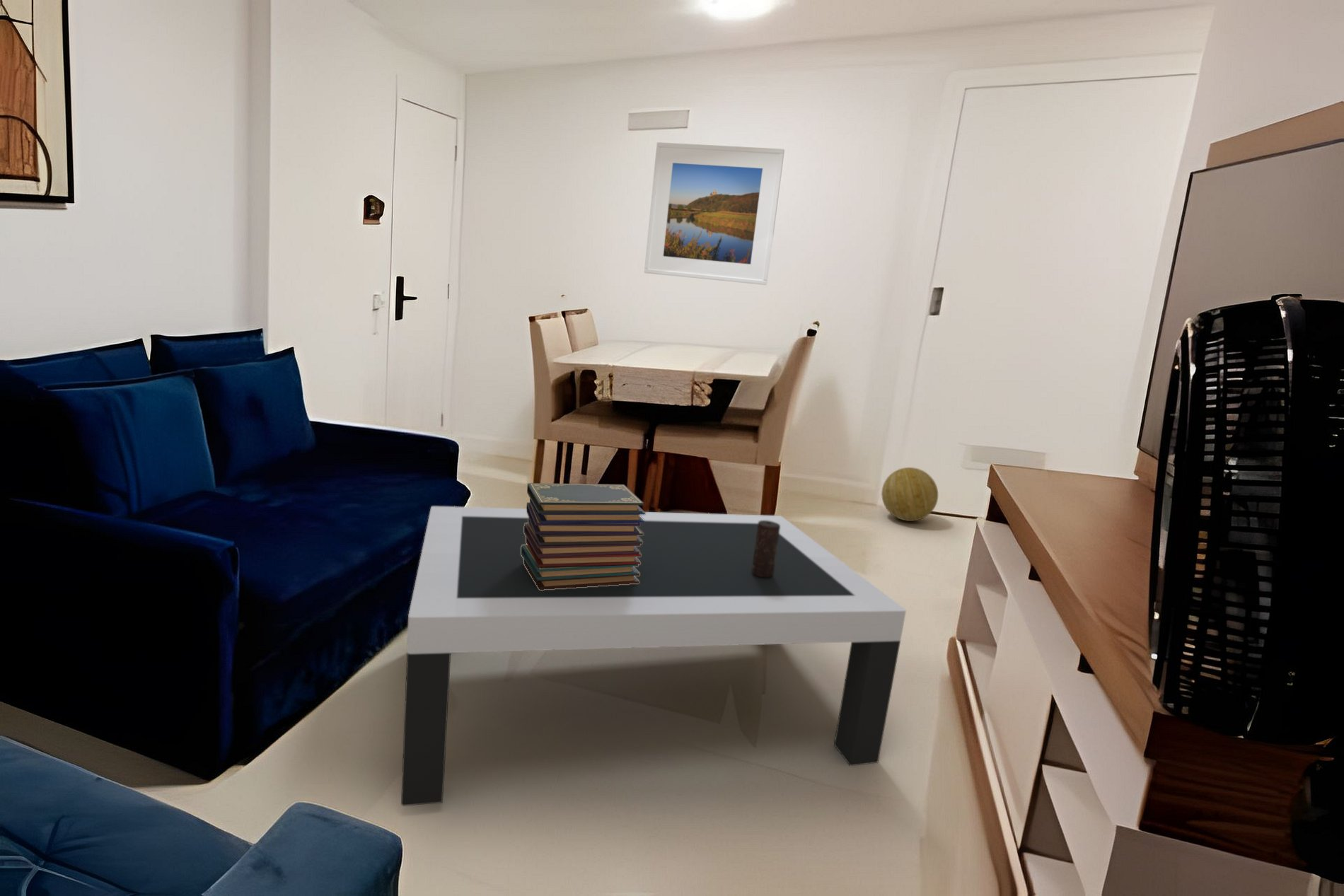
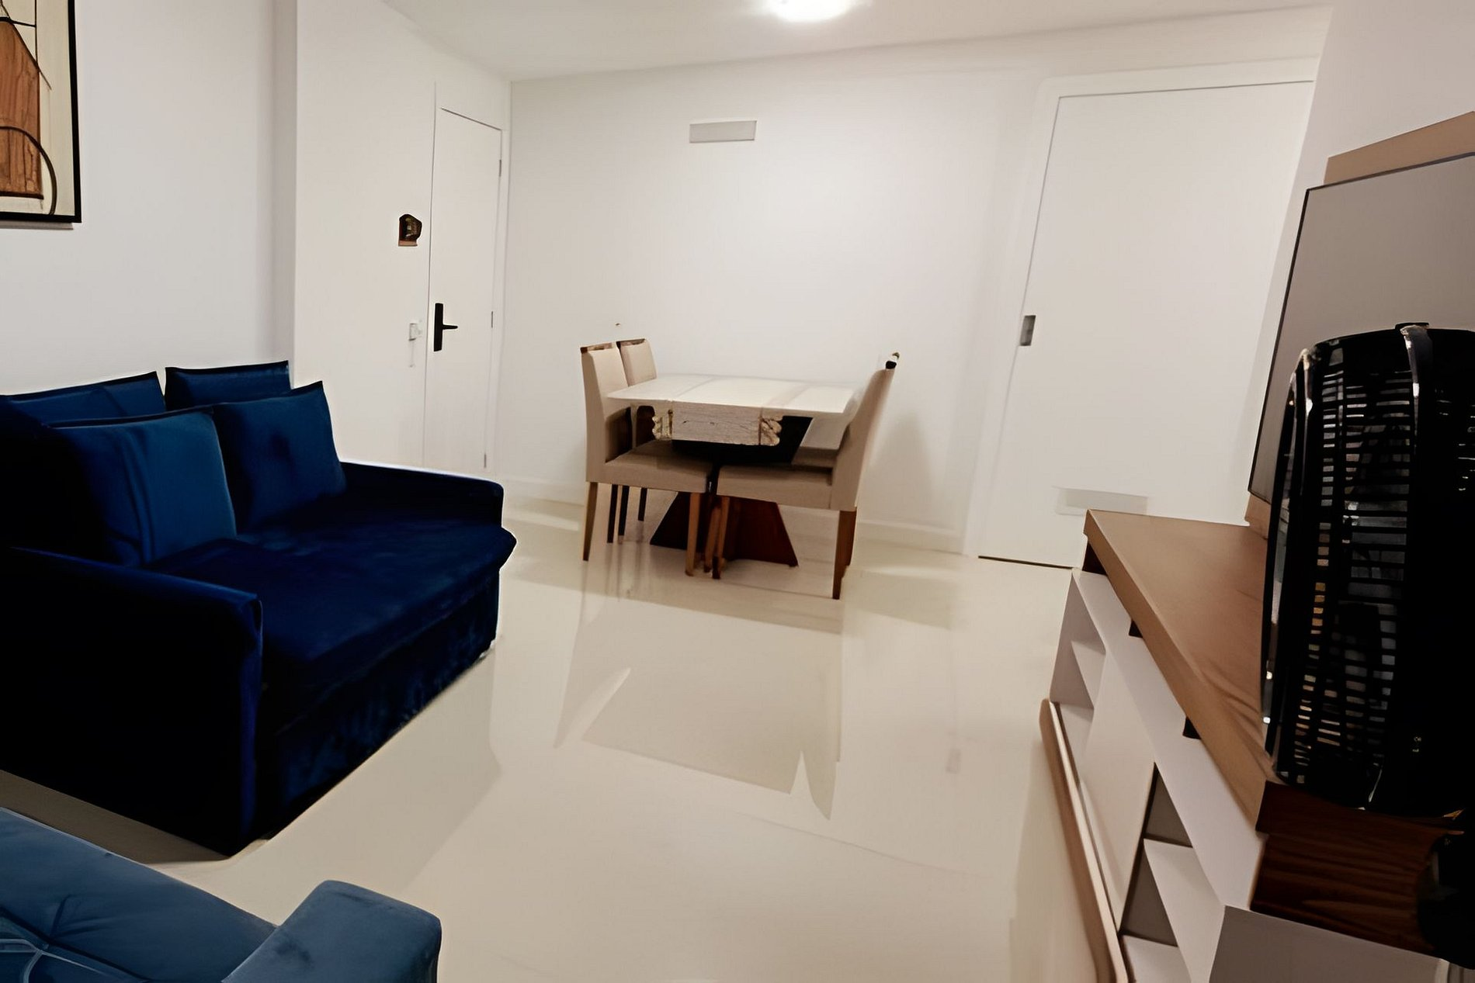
- book stack (581, 533)
- candle (765, 548)
- decorative ball (909, 494)
- coffee table (637, 626)
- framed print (712, 214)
